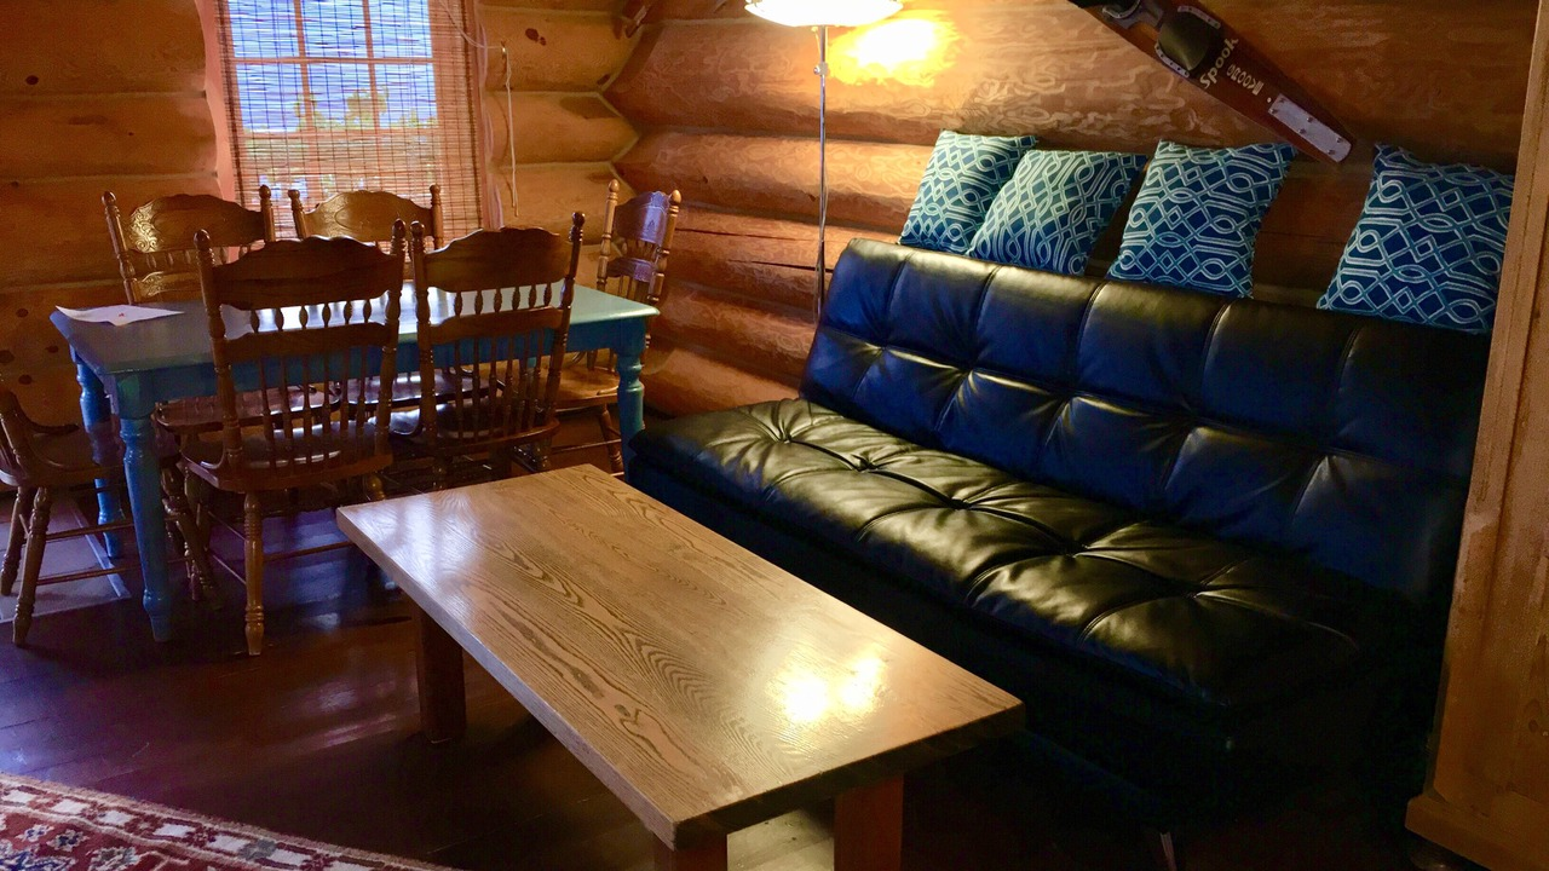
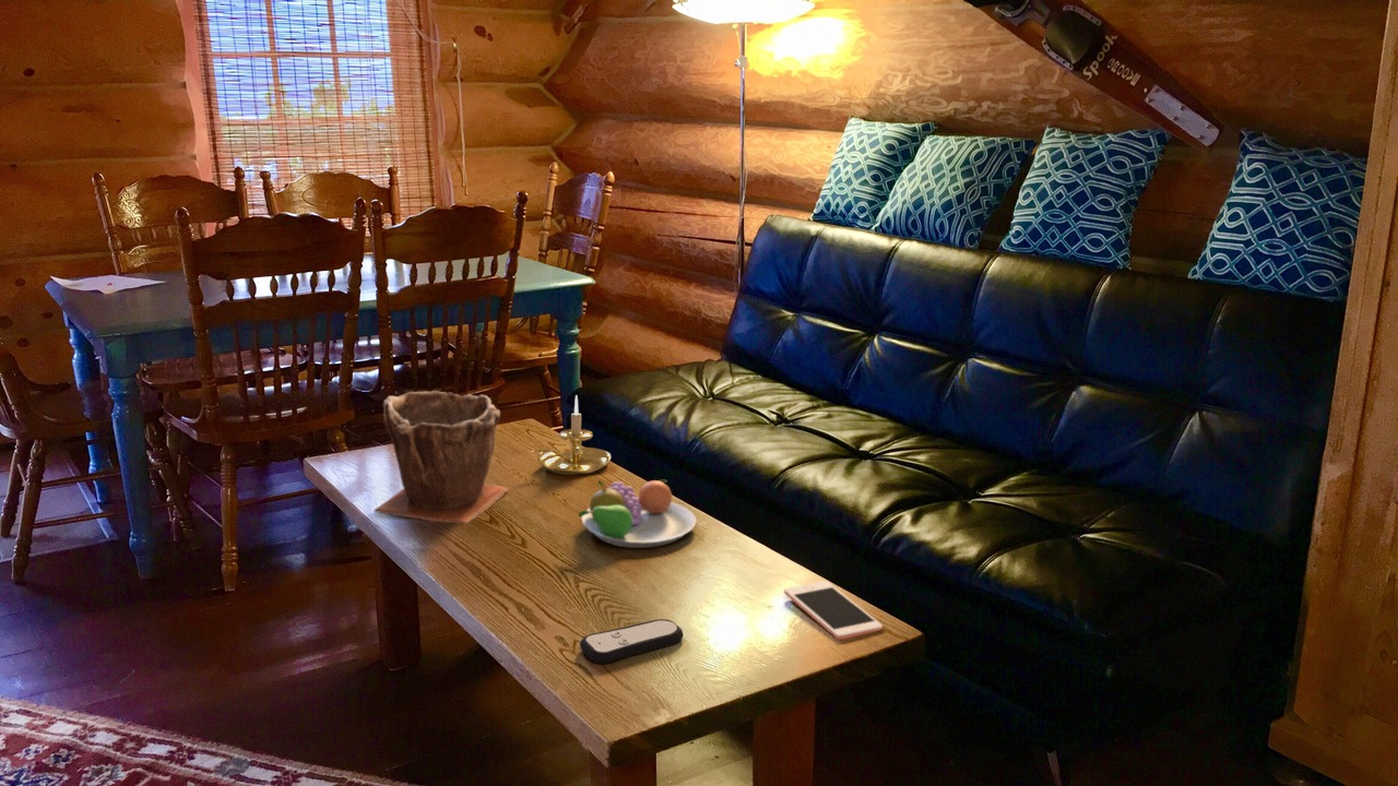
+ remote control (632, 639)
+ fruit bowl (635, 509)
+ candle holder (570, 431)
+ plant pot (441, 452)
+ cell phone (831, 608)
